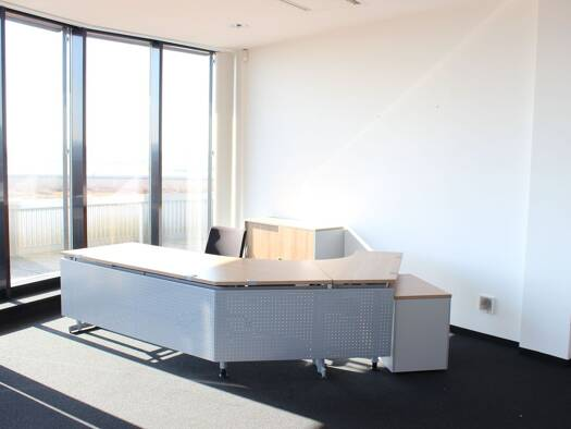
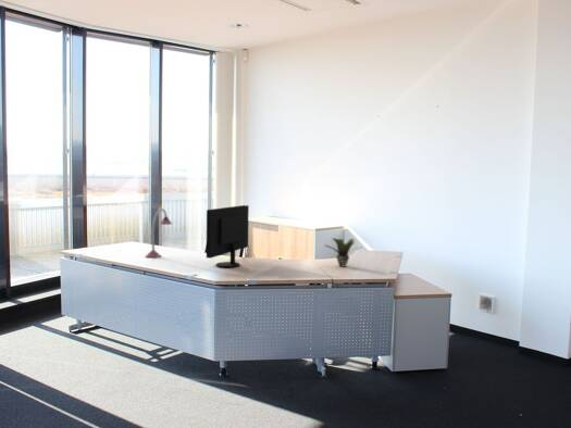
+ desk lamp (153, 231)
+ potted plant (343, 251)
+ computer monitor (227, 236)
